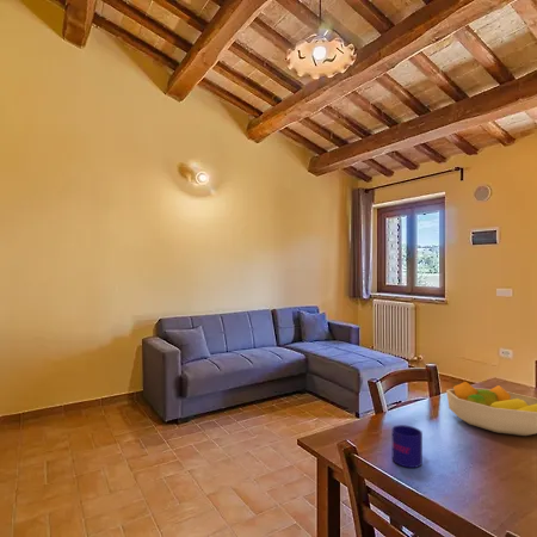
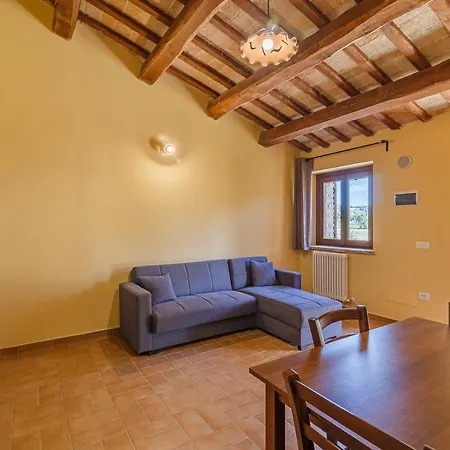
- mug (409, 444)
- fruit bowl (498, 405)
